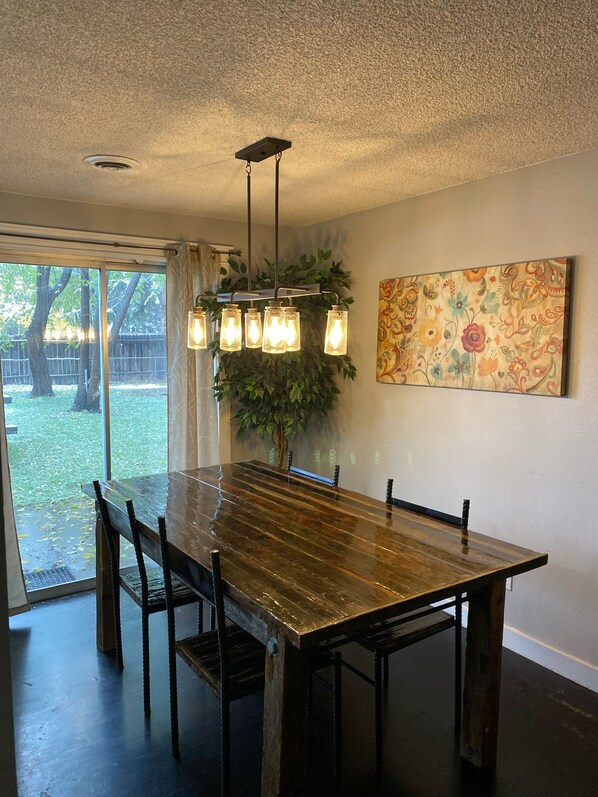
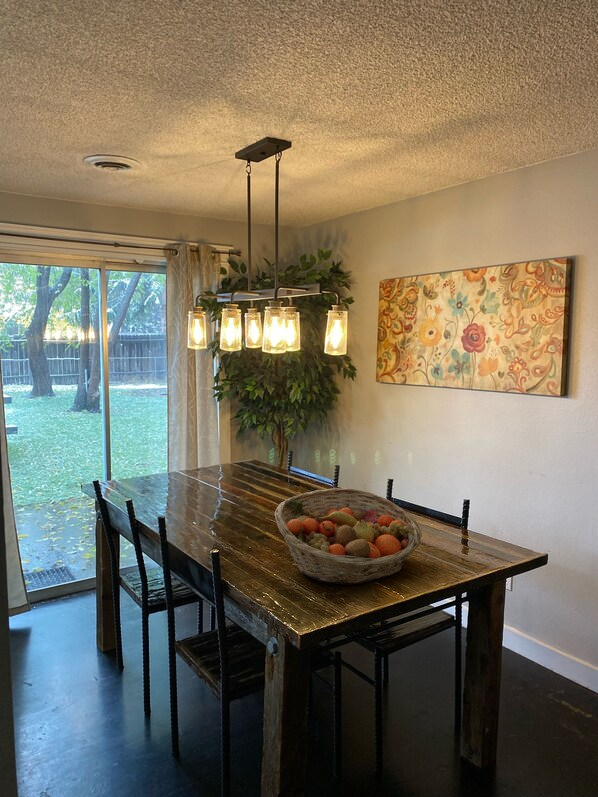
+ fruit basket (348, 533)
